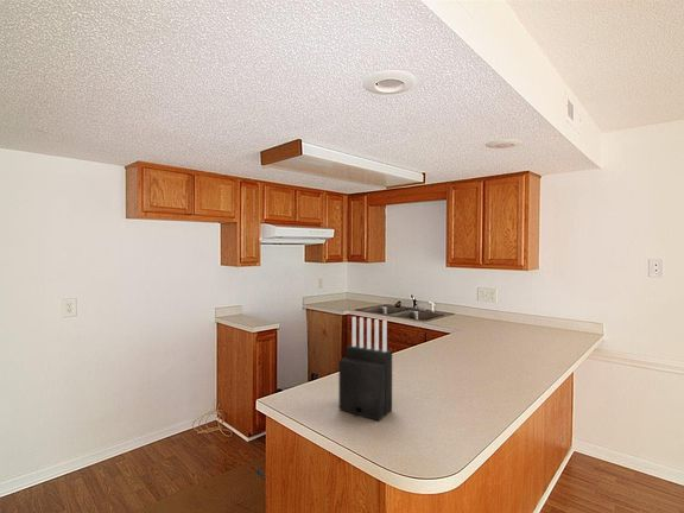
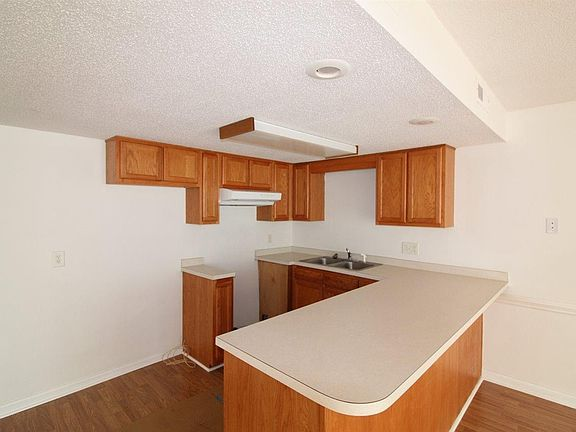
- knife block (363, 366)
